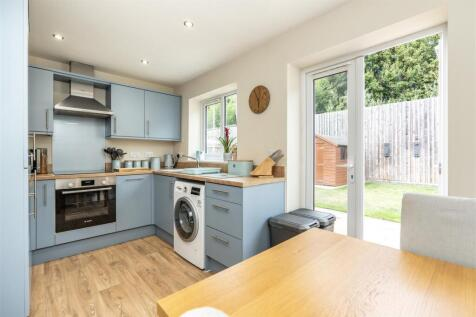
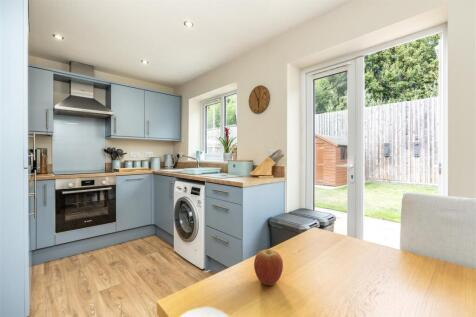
+ fruit (268, 265)
